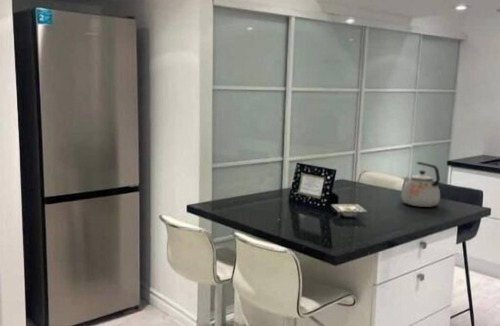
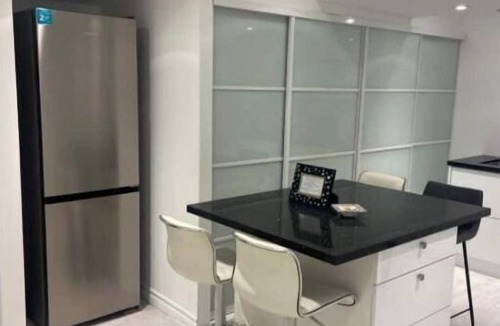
- kettle (421, 183)
